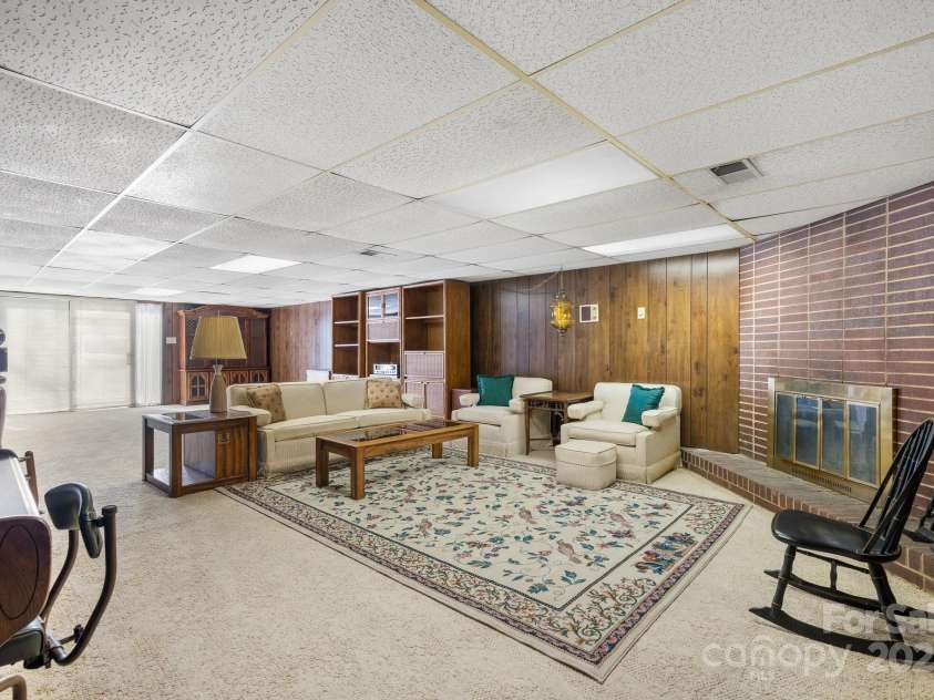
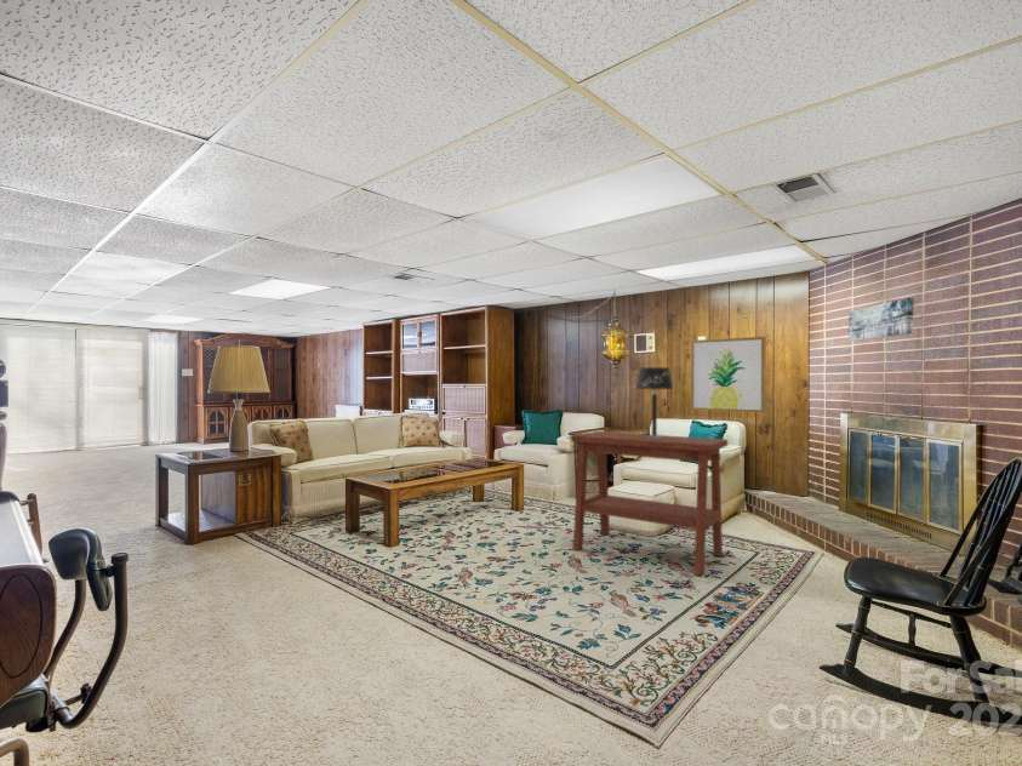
+ wall art (726, 375)
+ side table (643, 499)
+ table lamp (653, 401)
+ wall art (878, 321)
